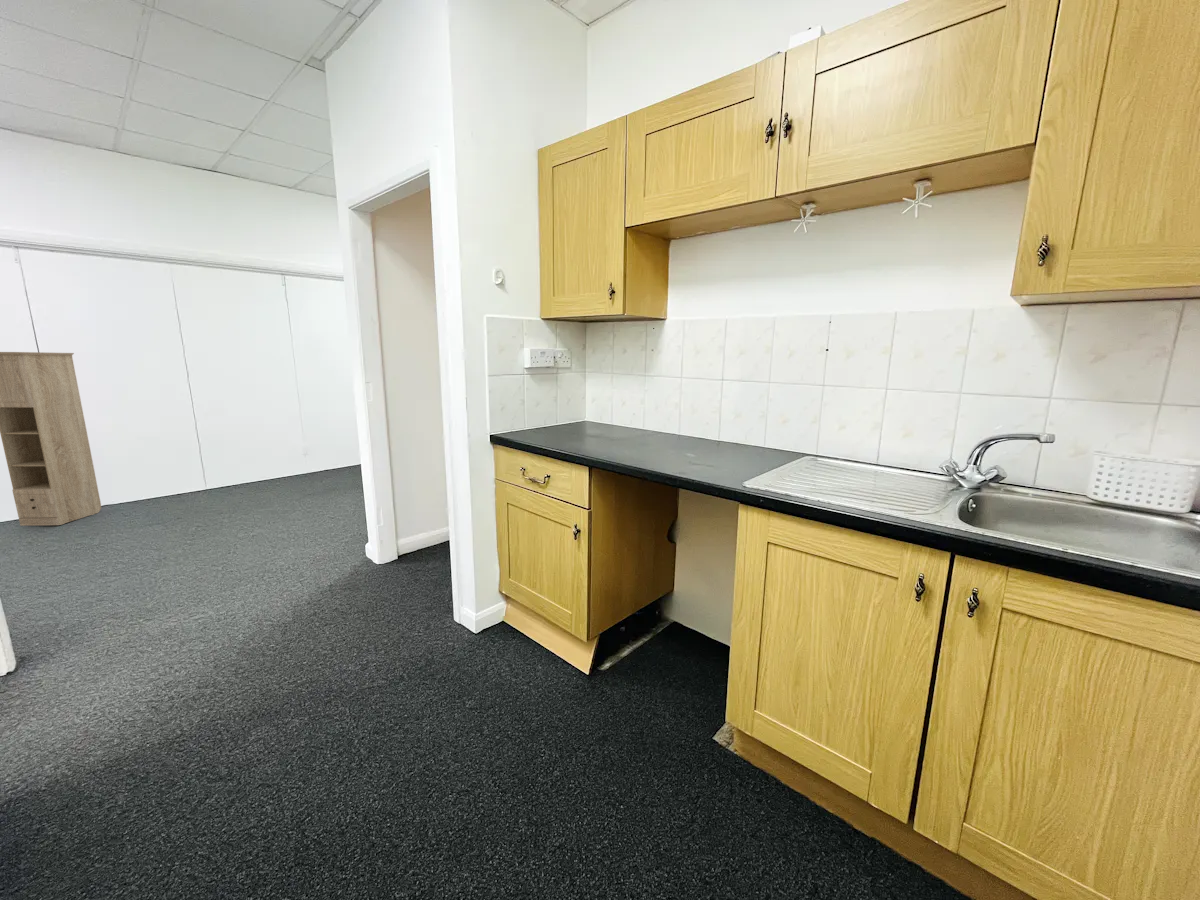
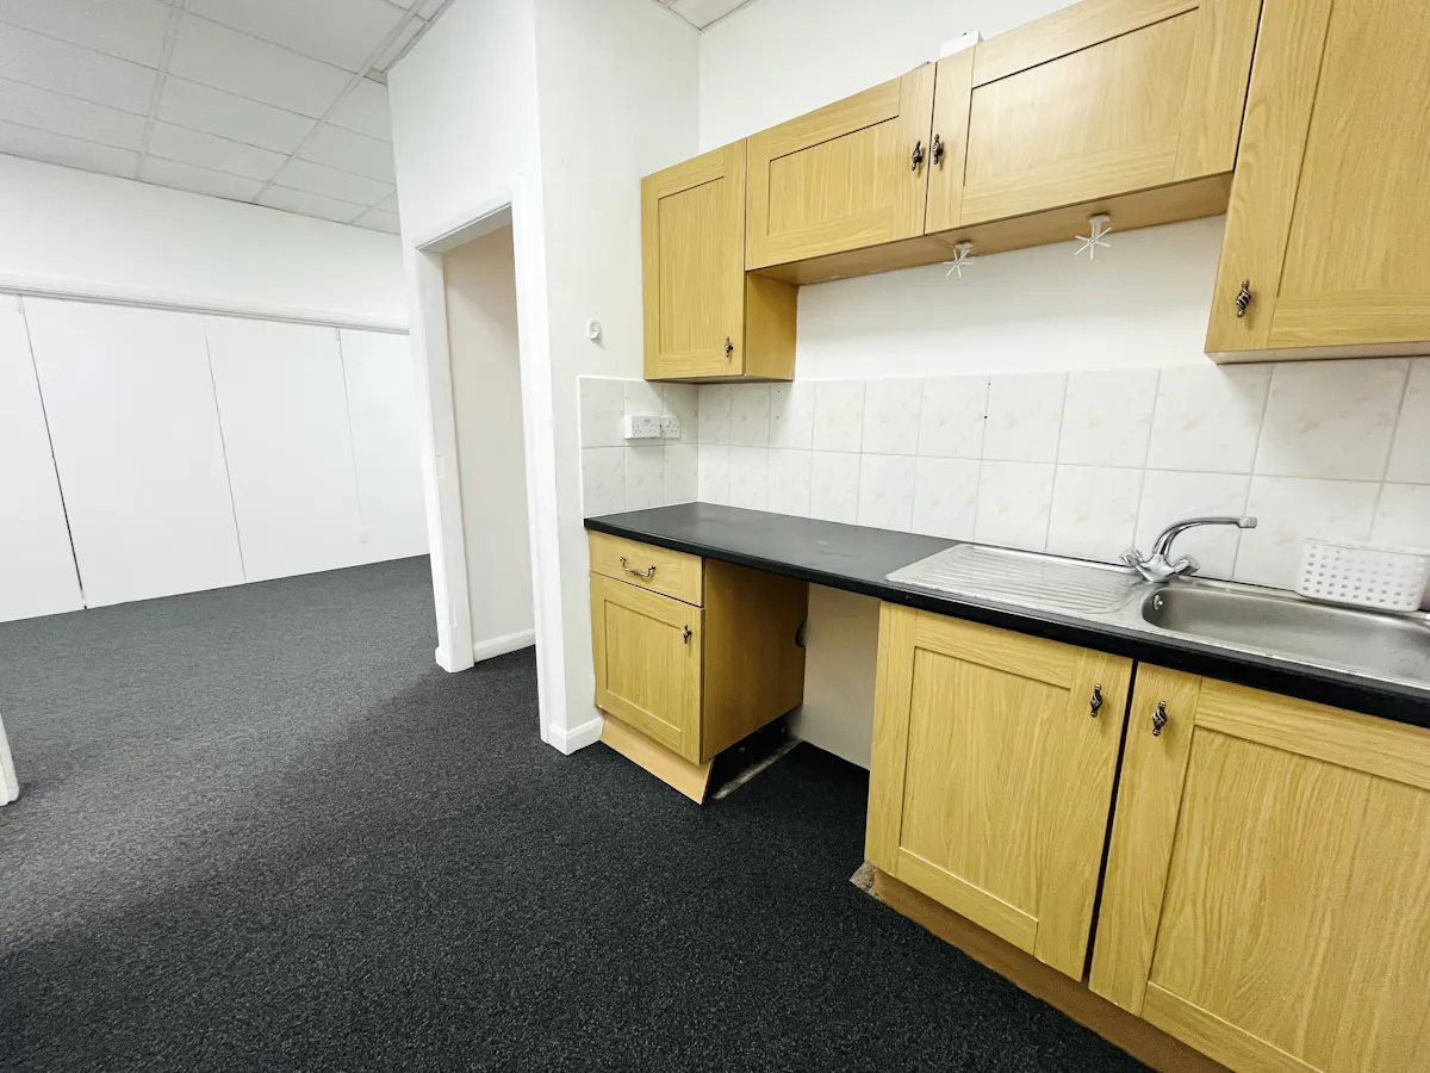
- storage cabinet (45, 438)
